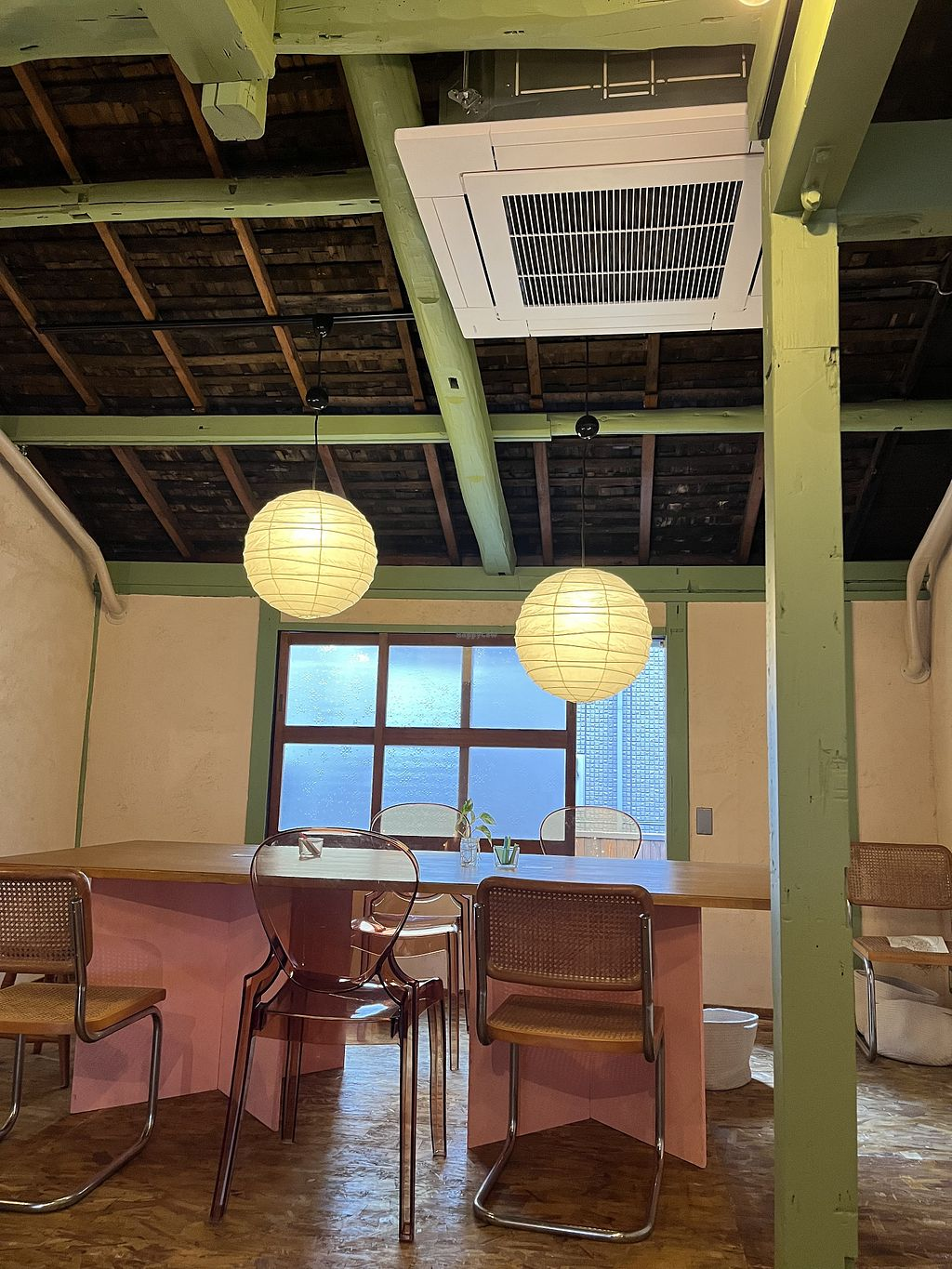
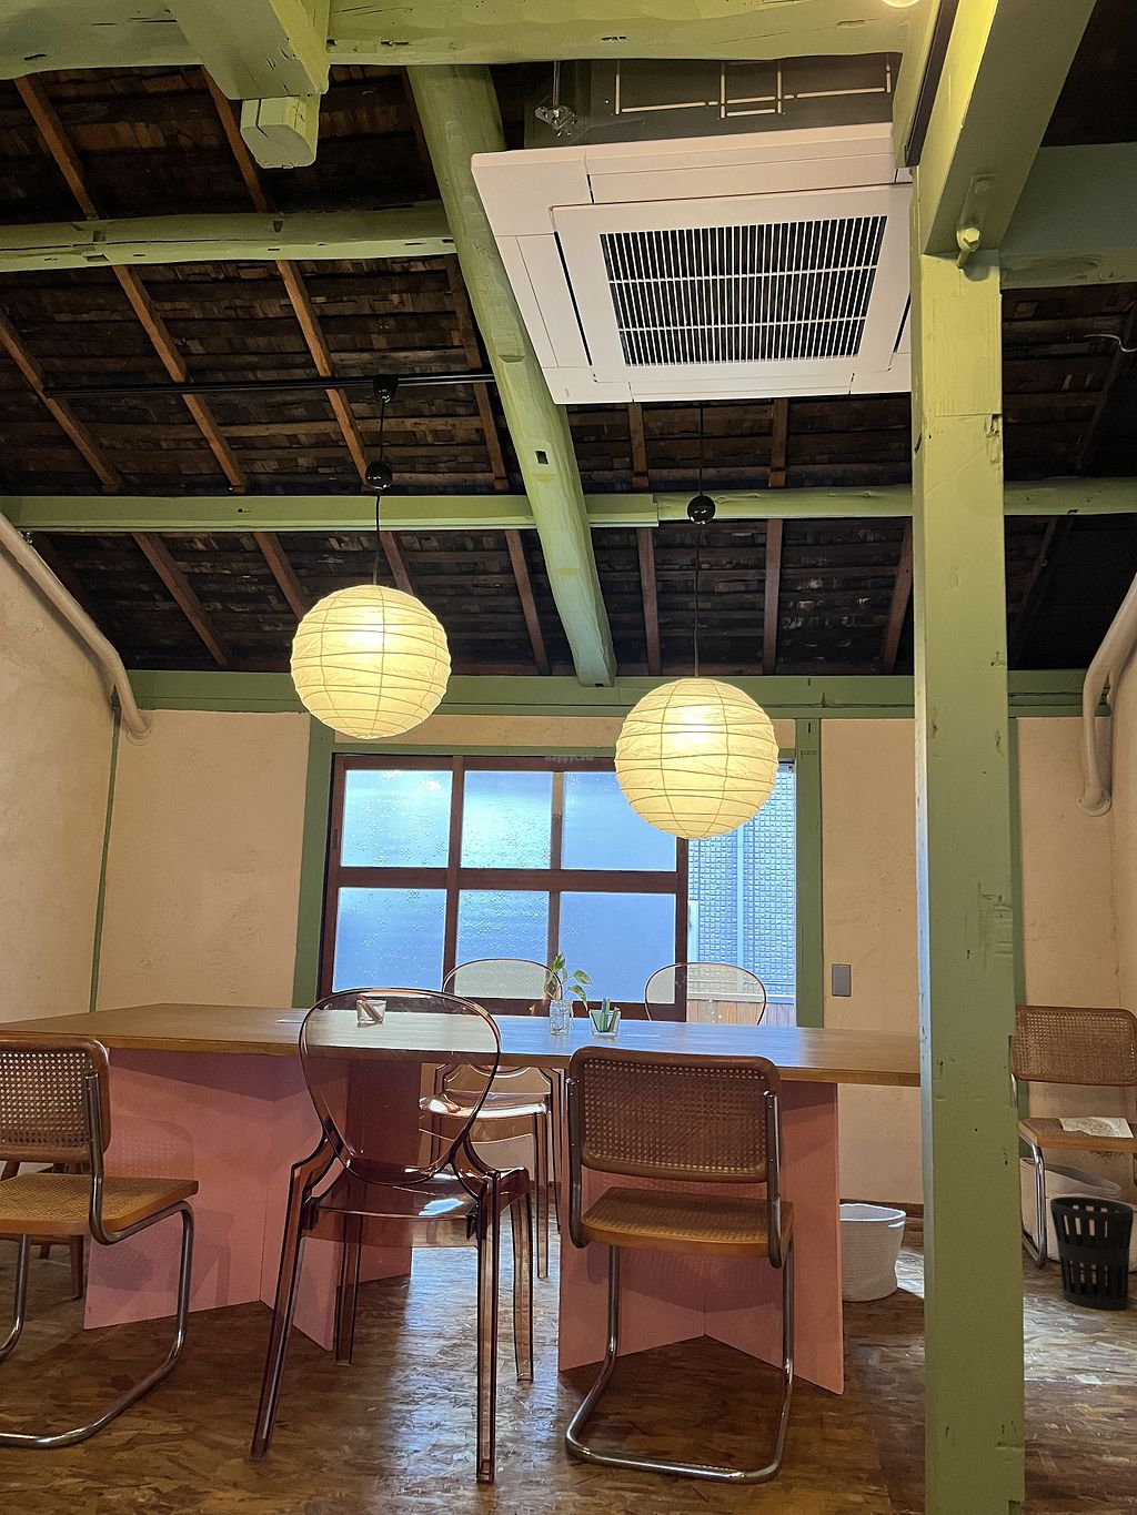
+ wastebasket (1093, 1252)
